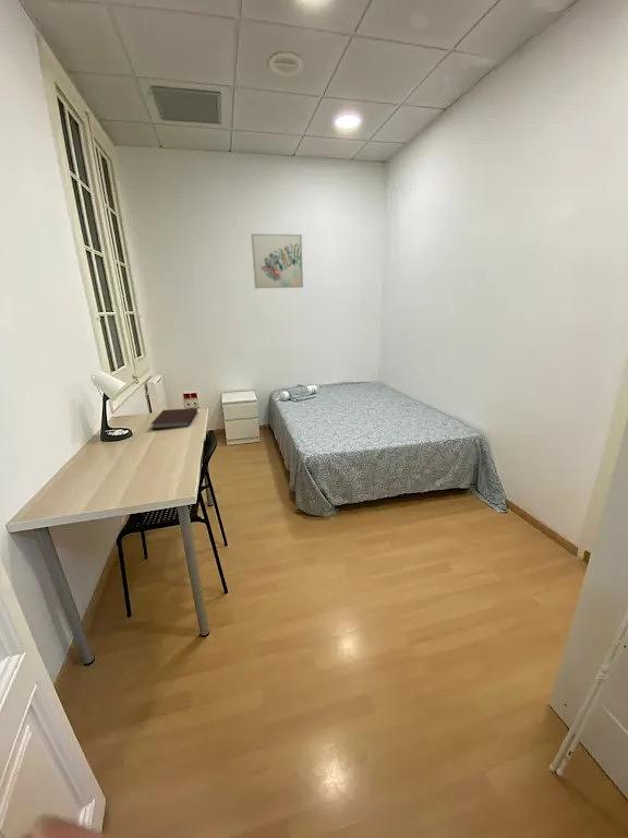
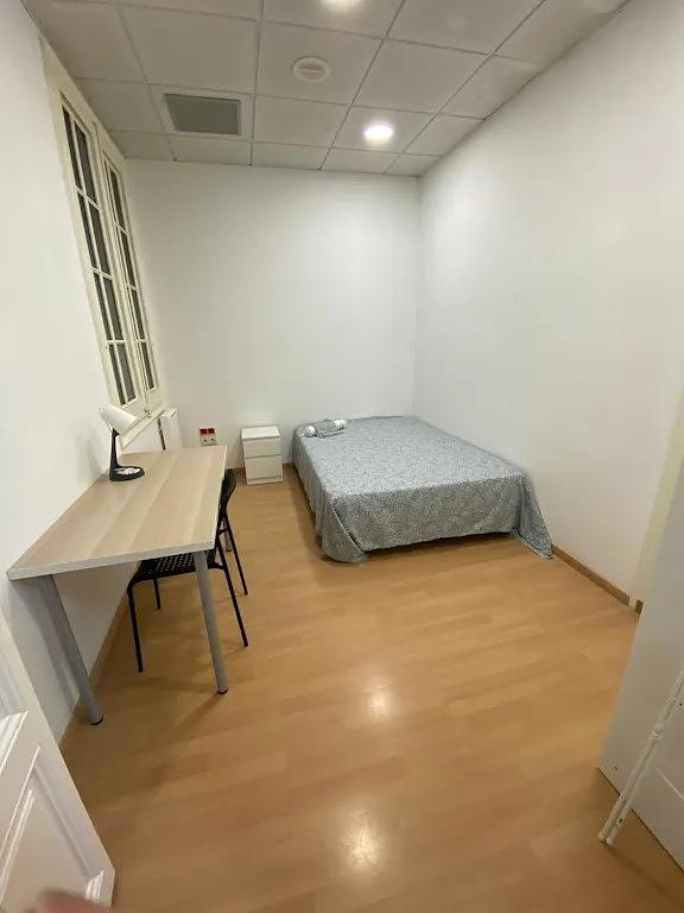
- notebook (176, 418)
- wall art (277, 261)
